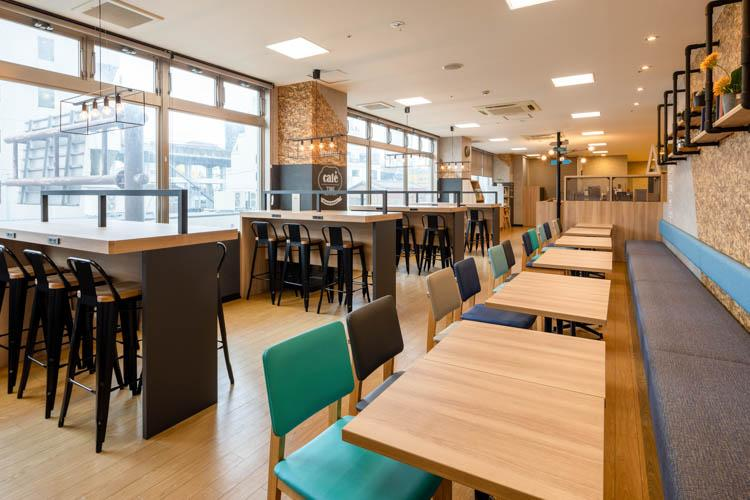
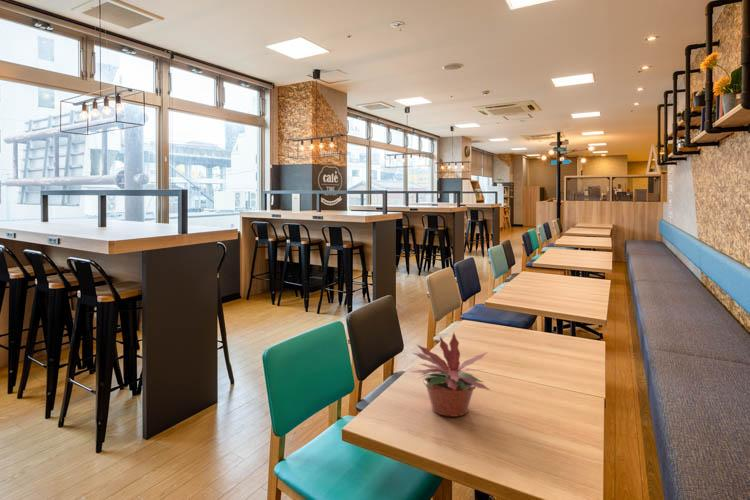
+ potted plant (449, 371)
